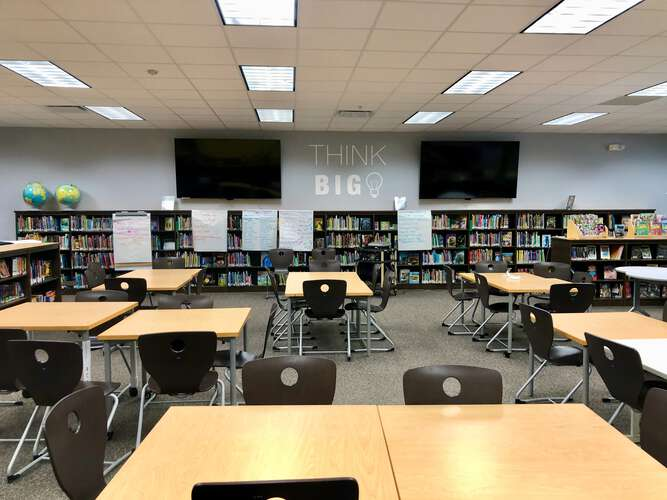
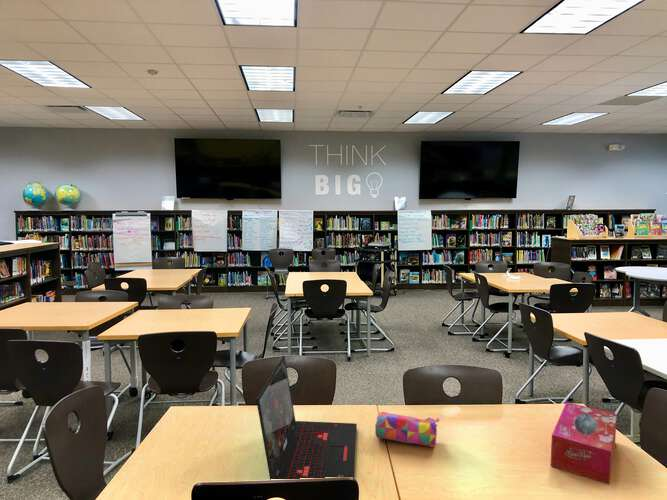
+ tissue box (585, 438)
+ laptop (313, 422)
+ pencil case (406, 428)
